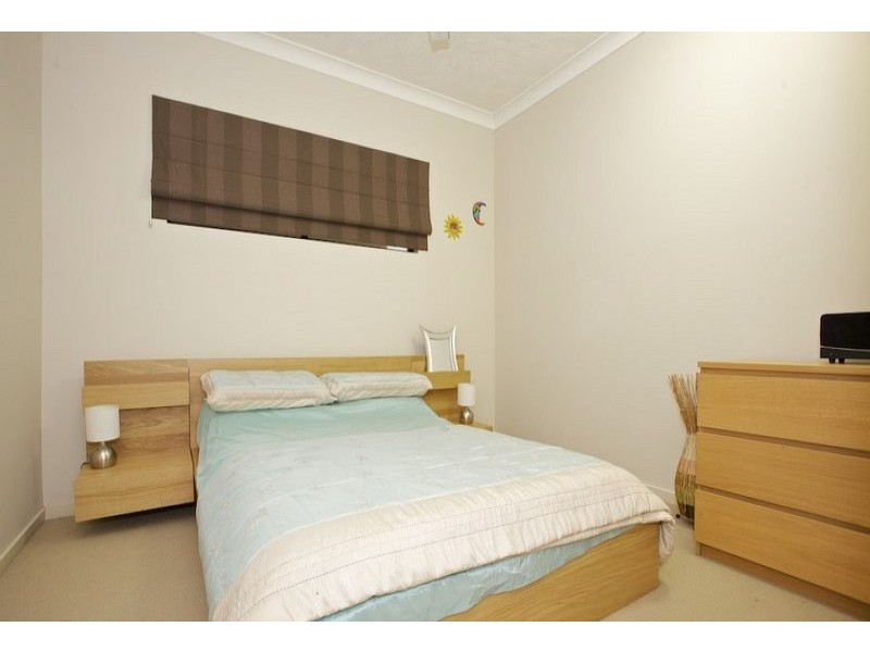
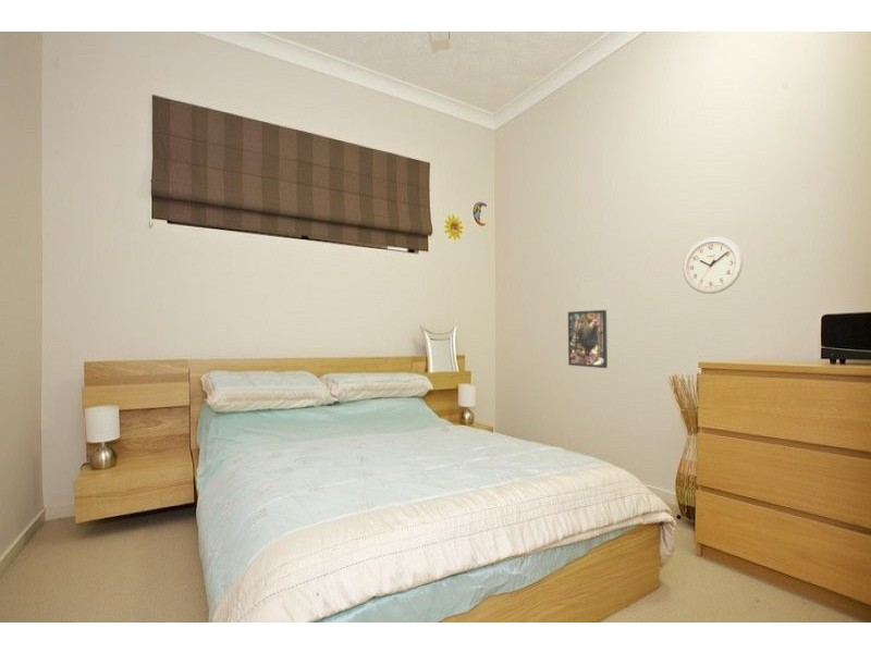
+ wall clock (710, 264)
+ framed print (586, 338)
